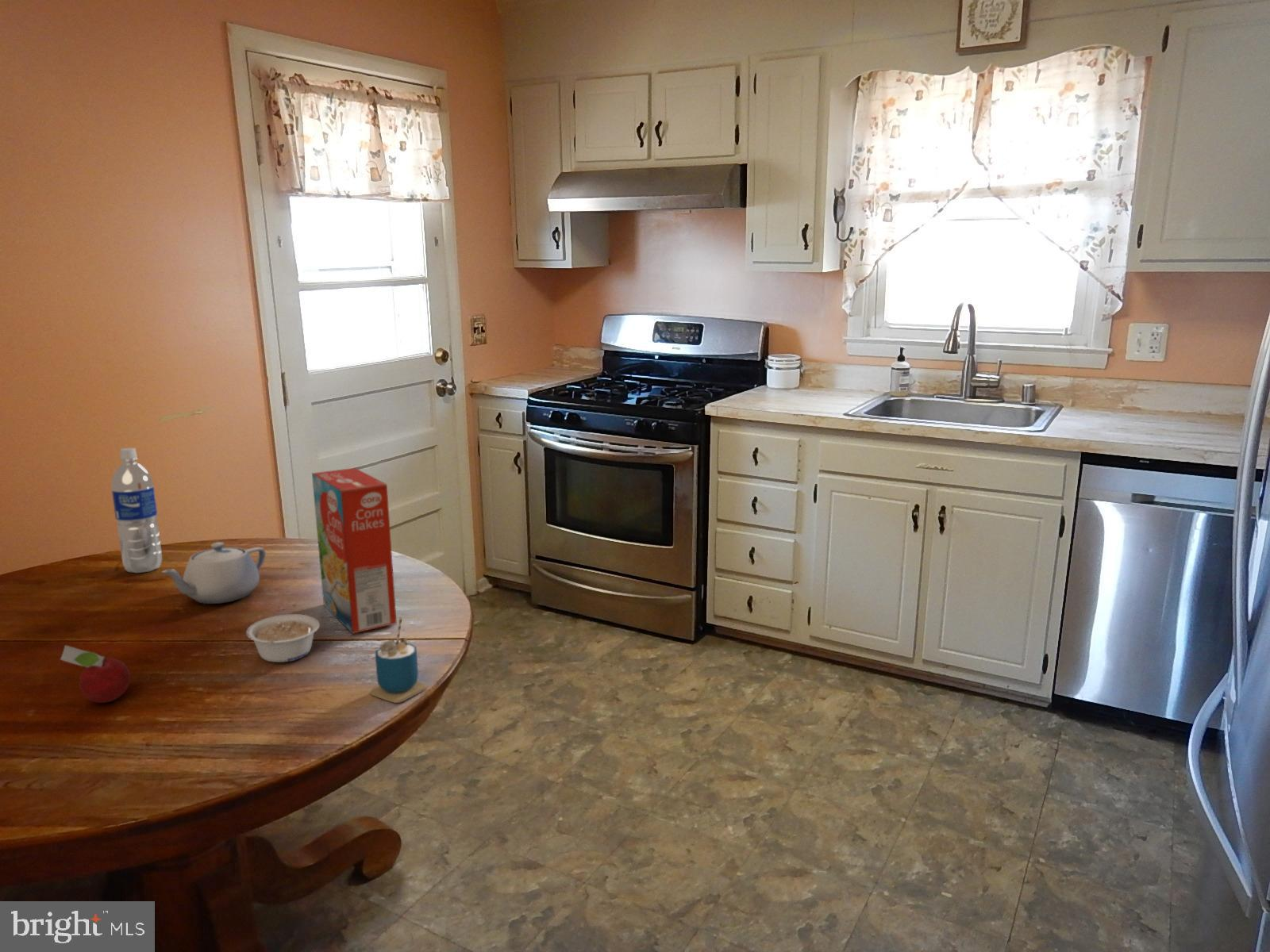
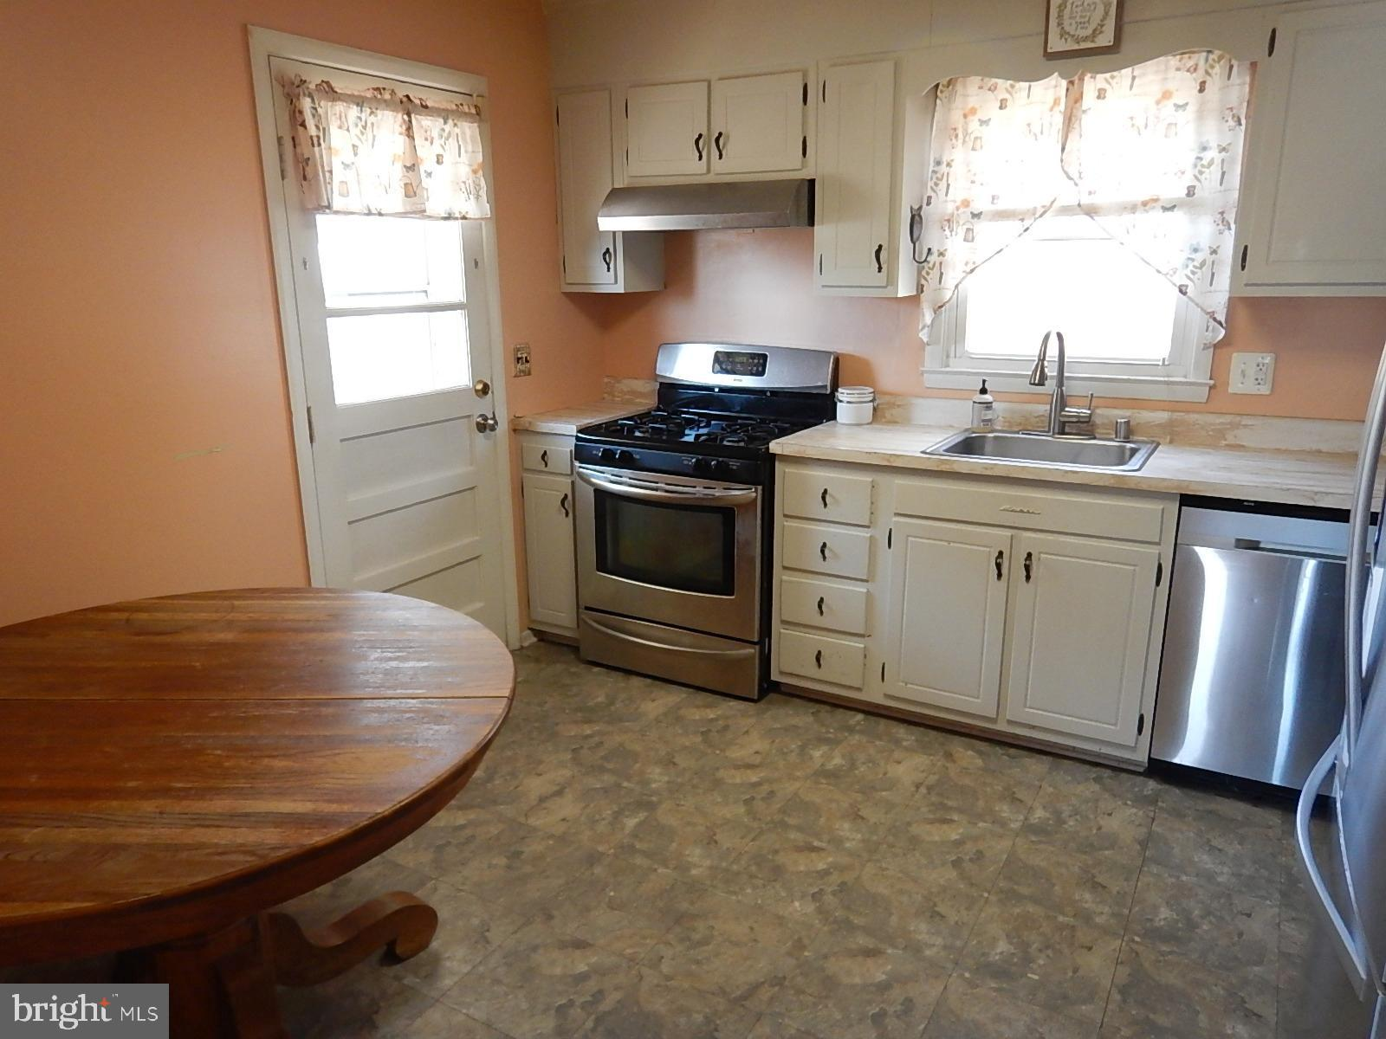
- legume (285, 638)
- cereal box (353, 547)
- teapot (218, 570)
- fruit (97, 674)
- cup (396, 657)
- water bottle (136, 509)
